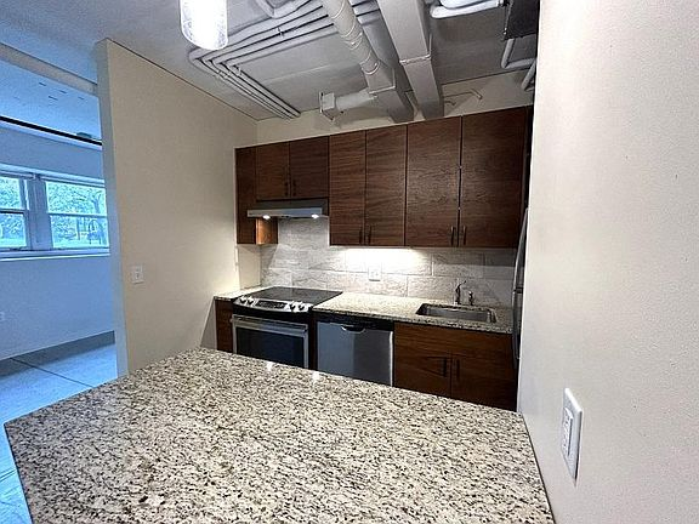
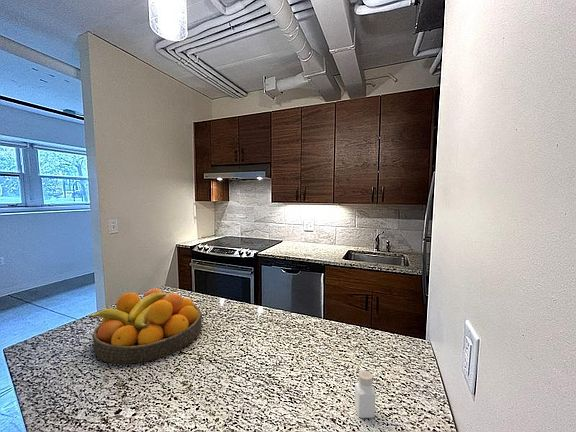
+ fruit bowl (151, 313)
+ pepper shaker (365, 393)
